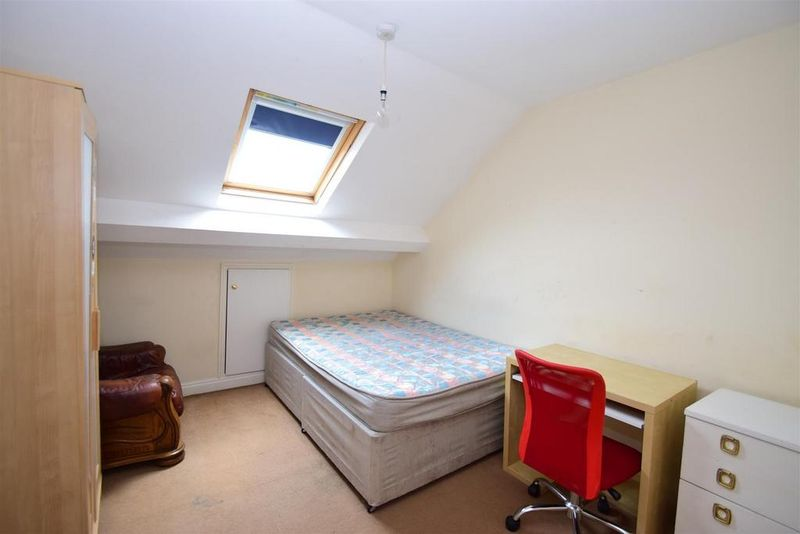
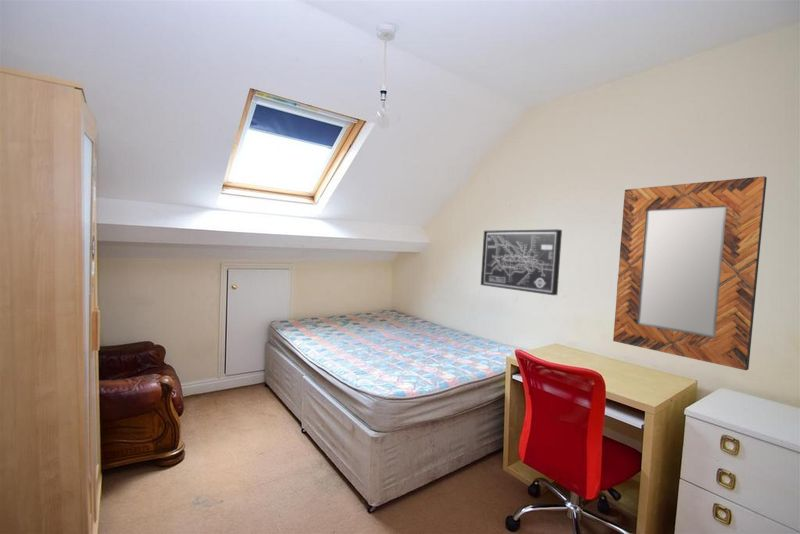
+ home mirror (679, 269)
+ wall art (517, 260)
